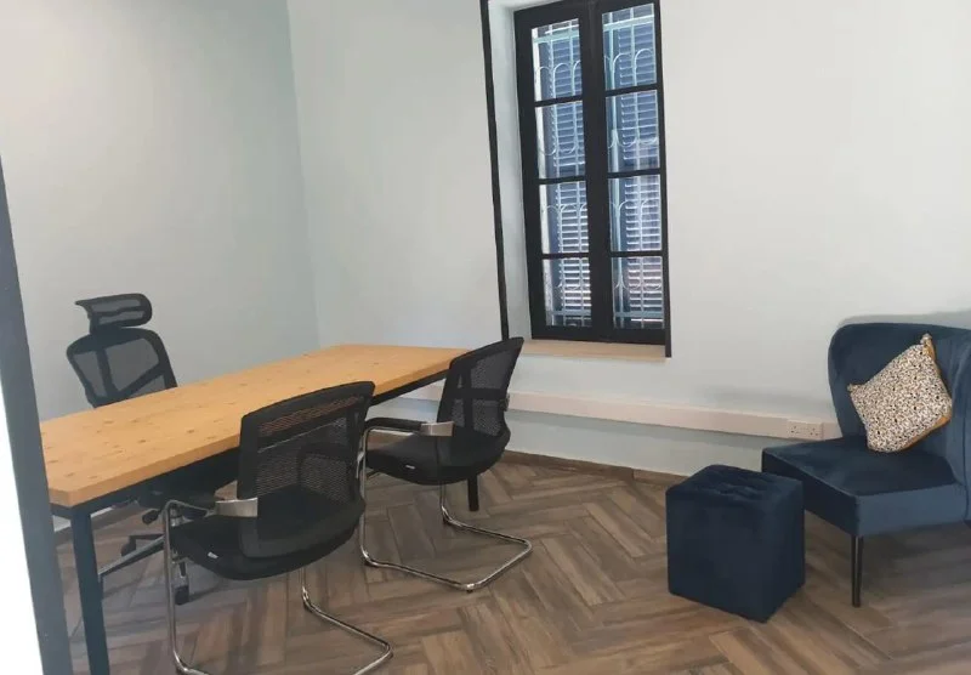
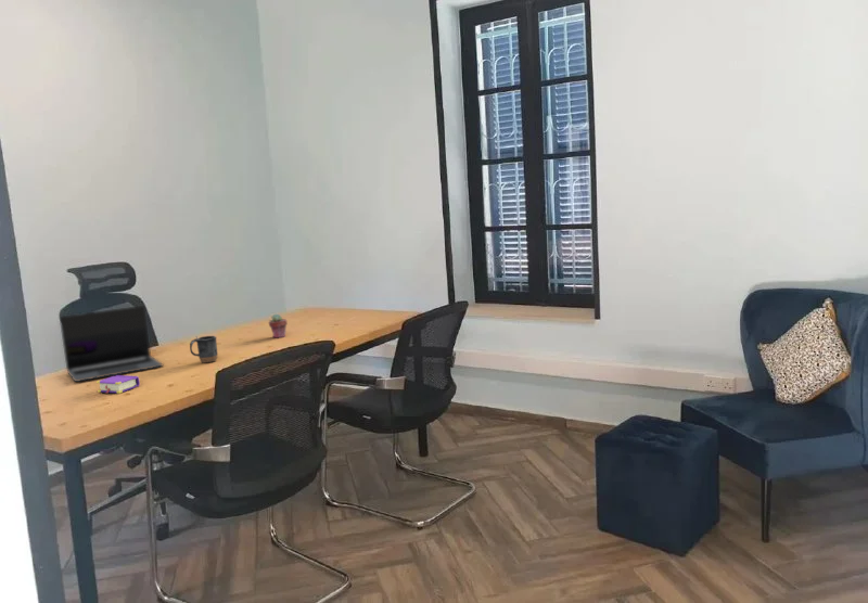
+ book (117, 384)
+ laptop (111, 342)
+ mug (204, 348)
+ potted succulent (278, 325)
